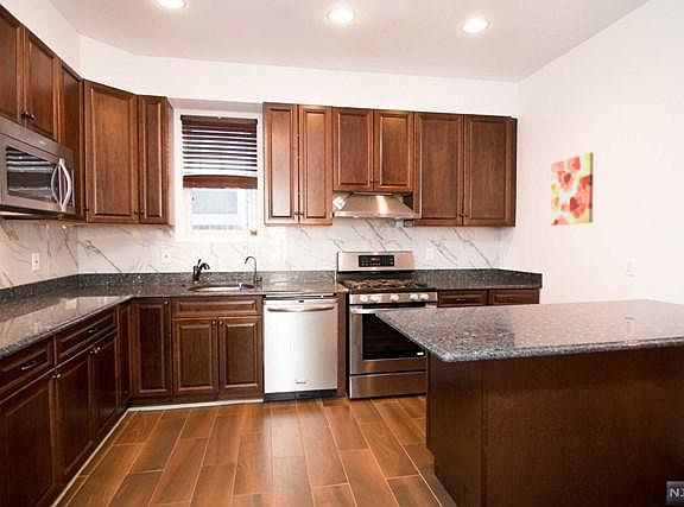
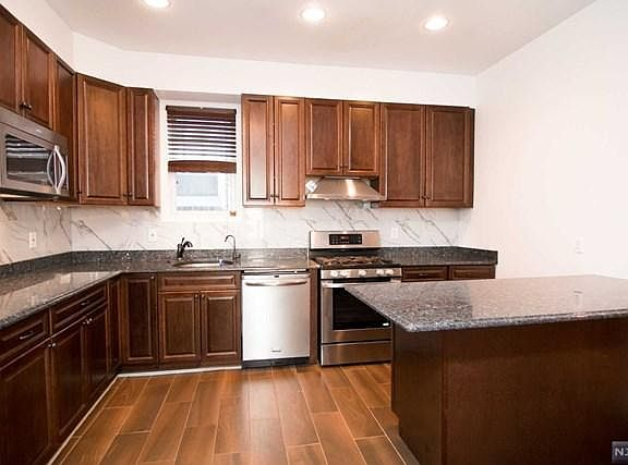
- wall art (570, 191)
